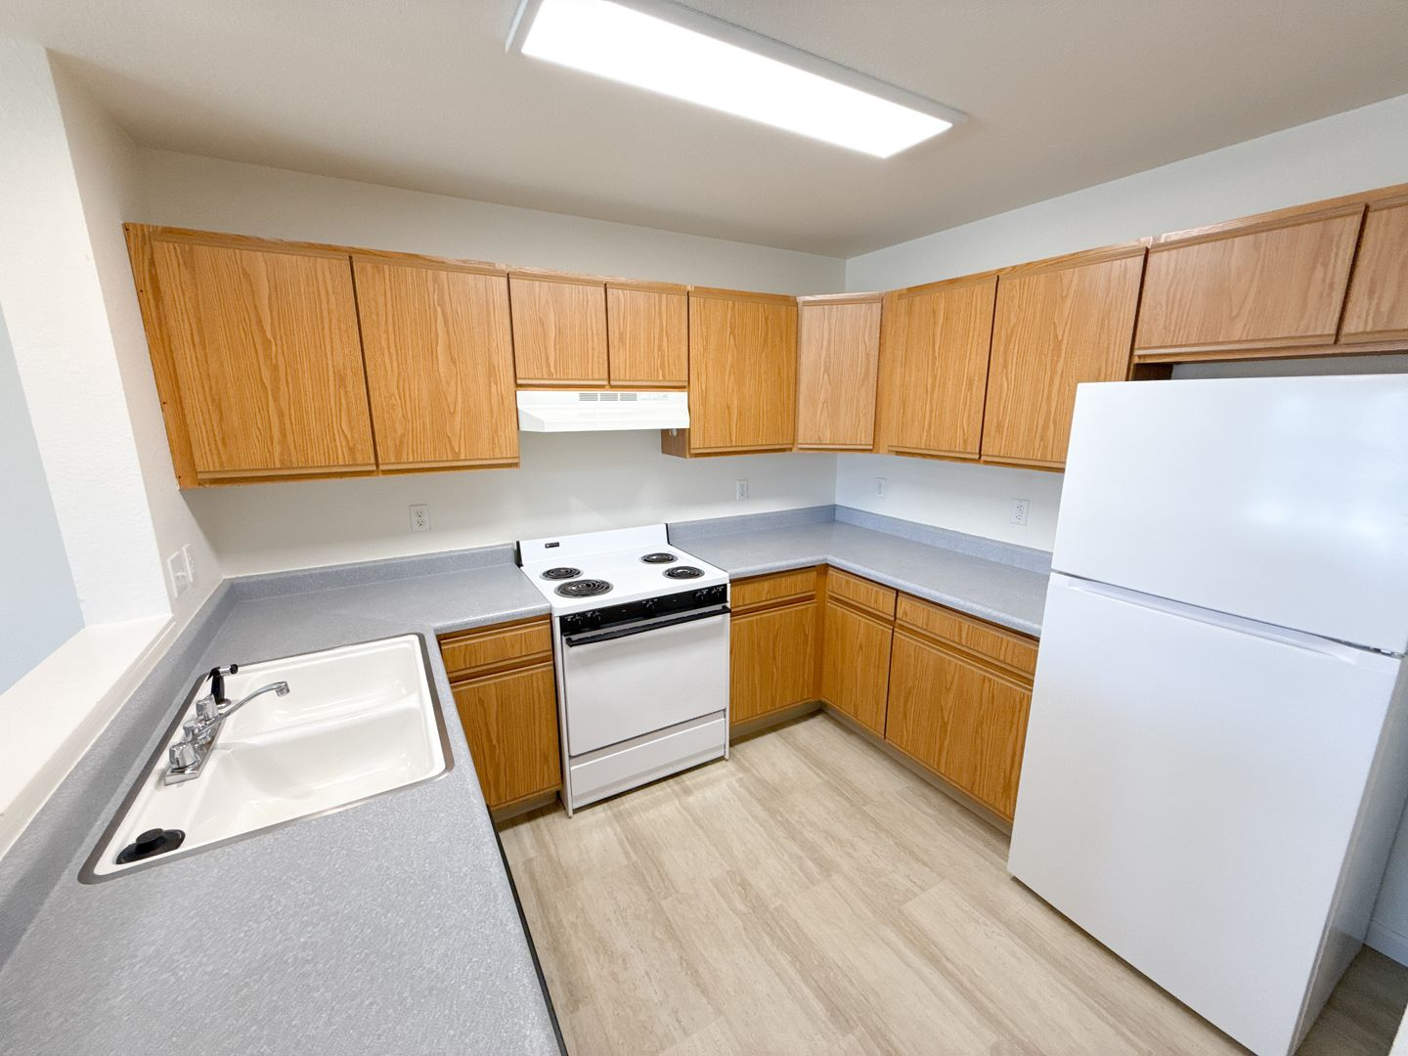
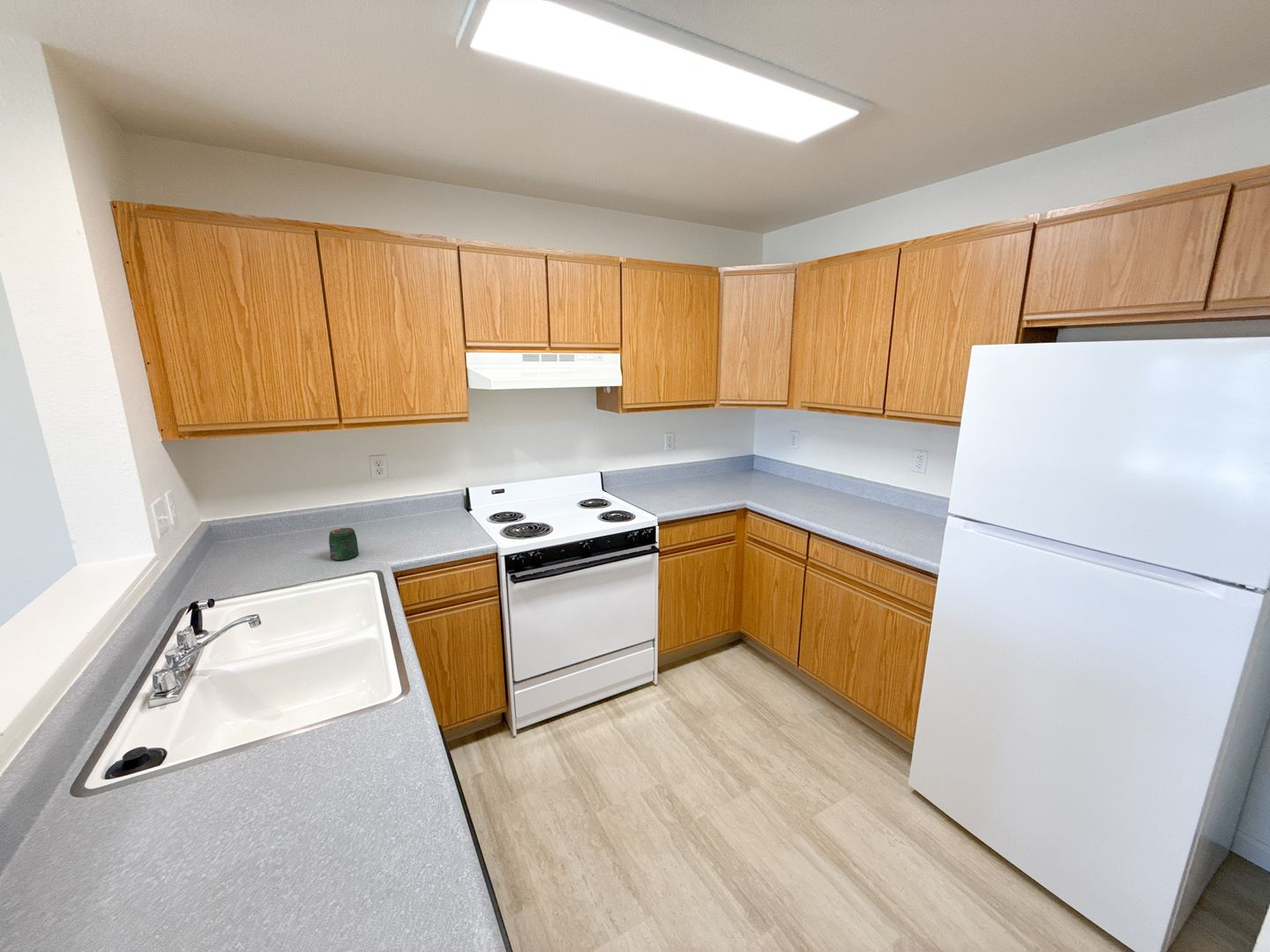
+ jar (343, 543)
